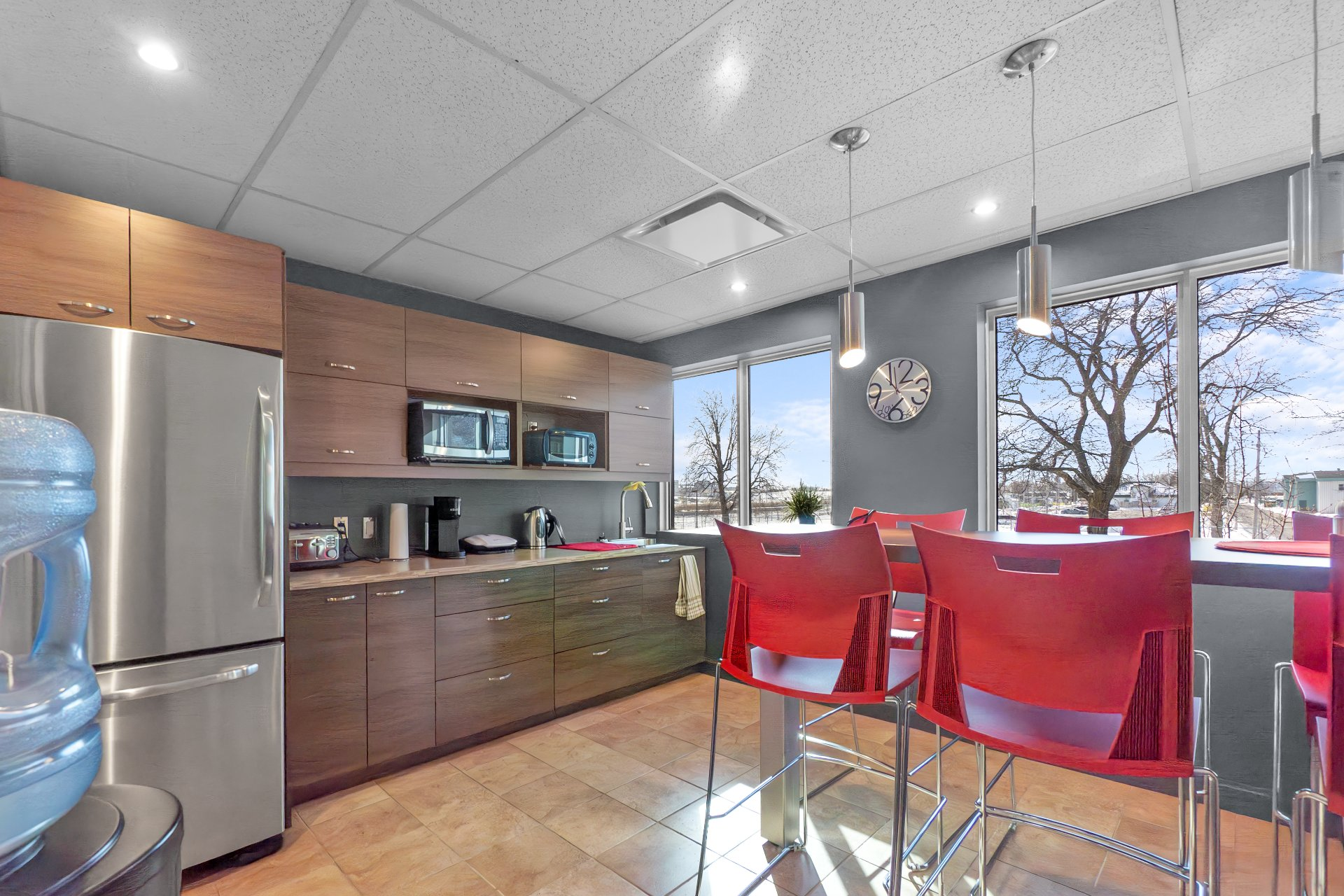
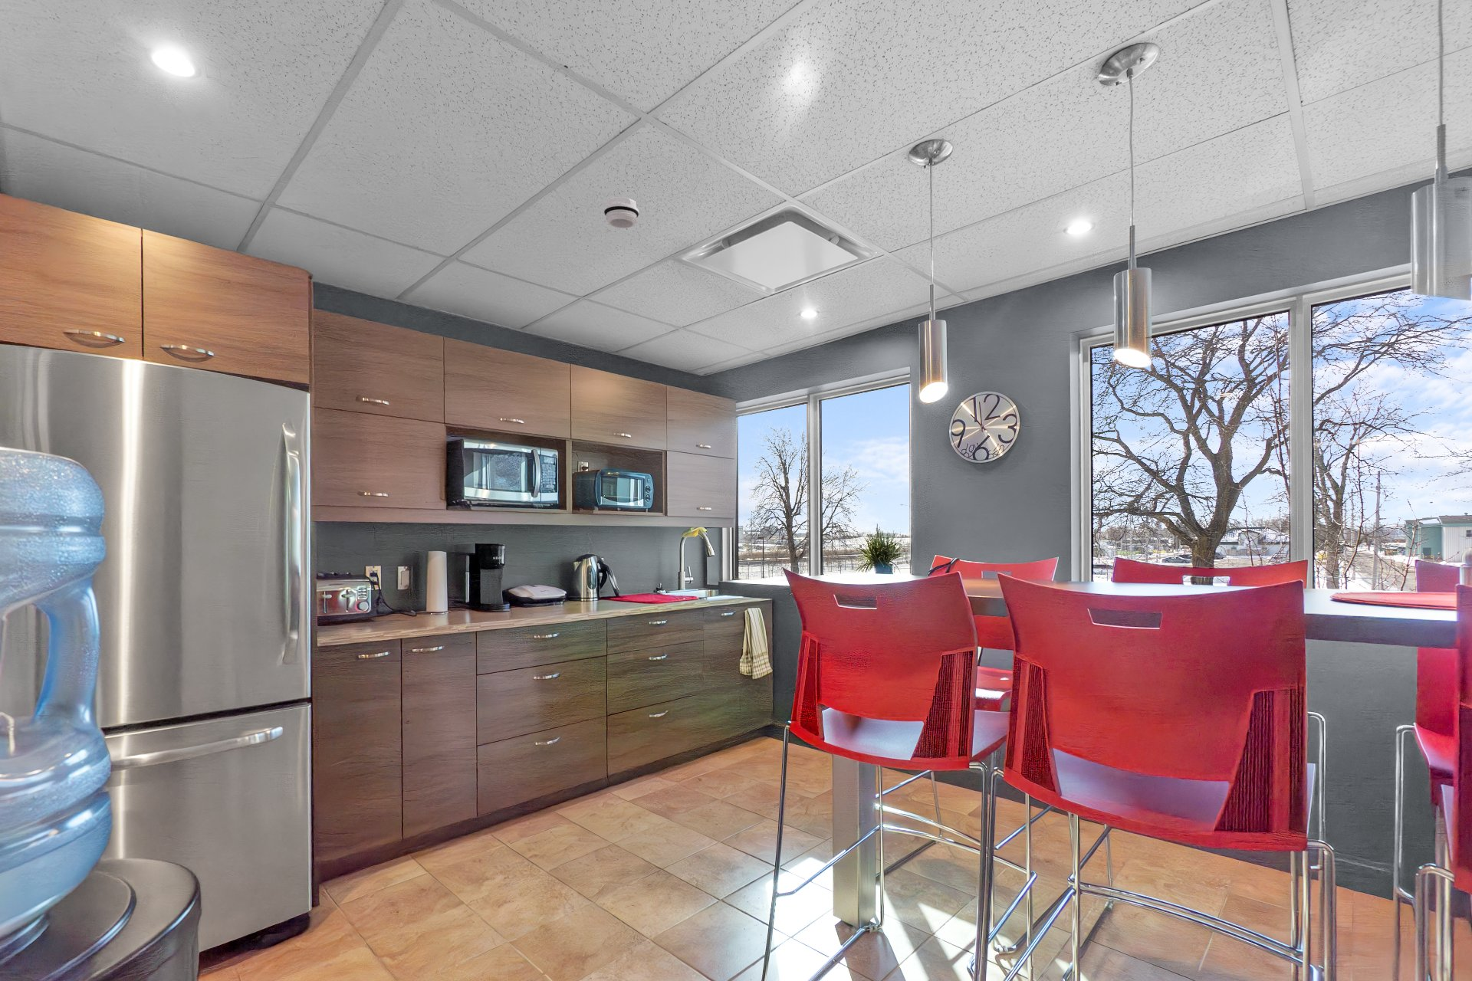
+ smoke detector (621, 213)
